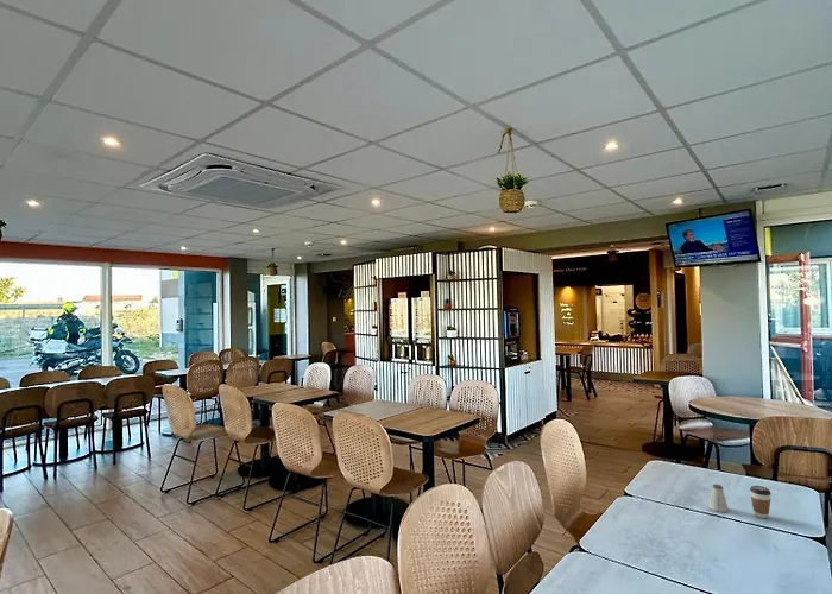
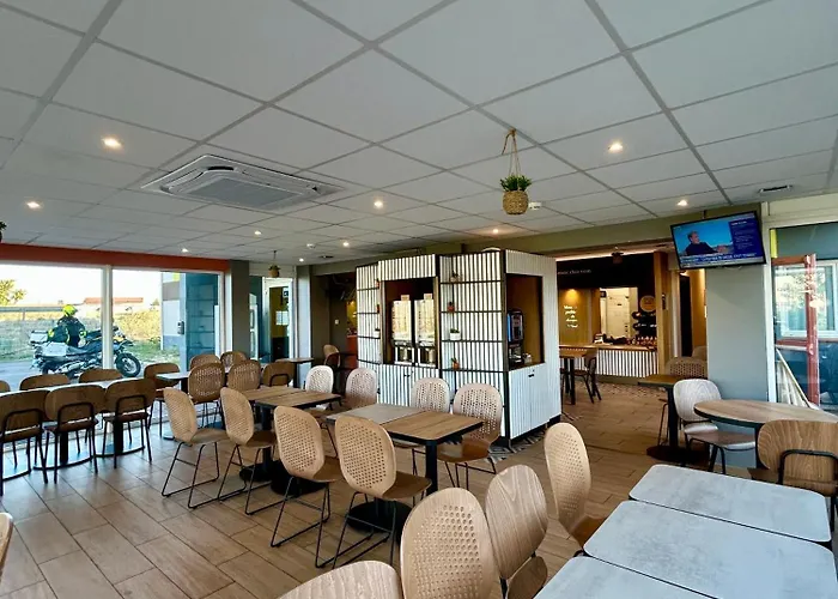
- saltshaker (718, 497)
- coffee cup (761, 501)
